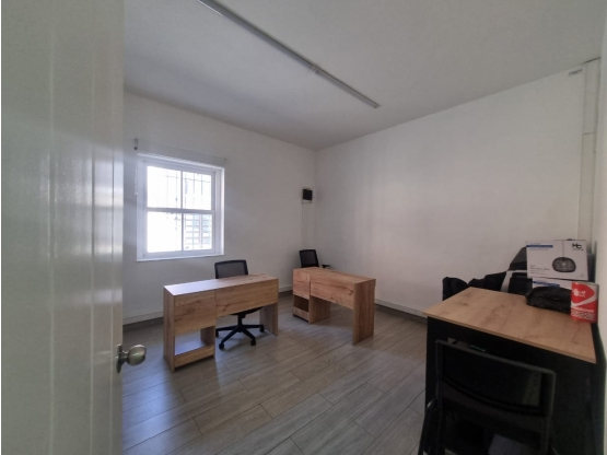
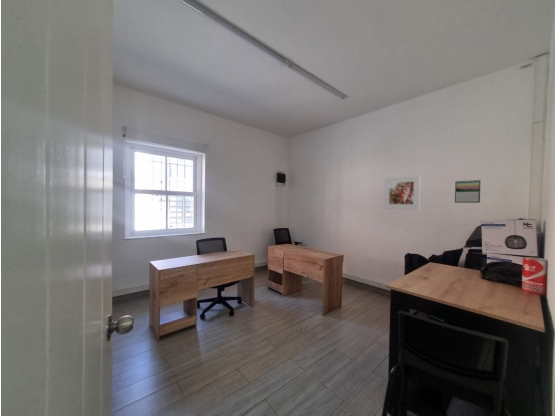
+ calendar (467, 191)
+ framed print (401, 193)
